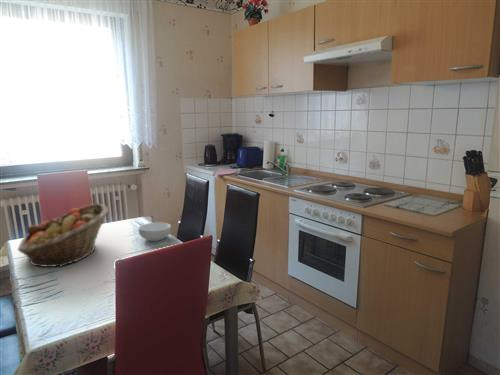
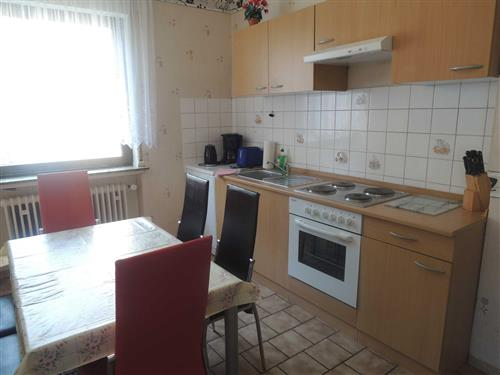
- cereal bowl (155, 232)
- fruit basket (66, 232)
